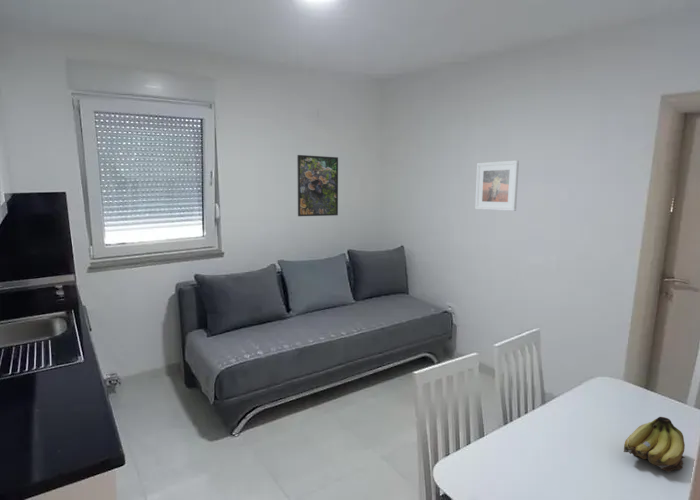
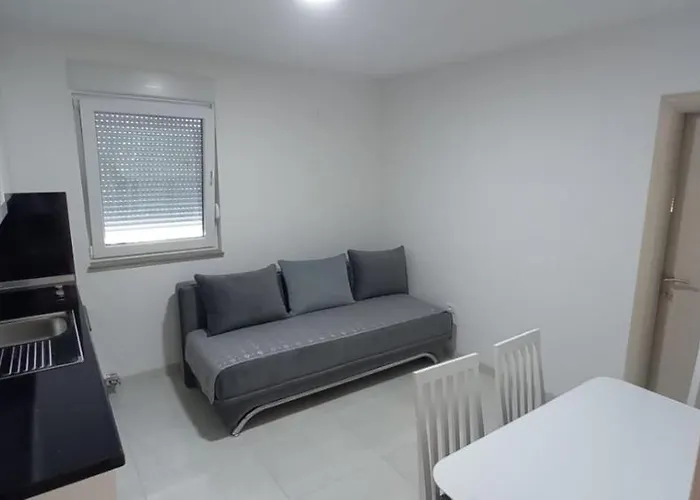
- fruit (654, 441)
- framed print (318, 186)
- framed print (495, 186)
